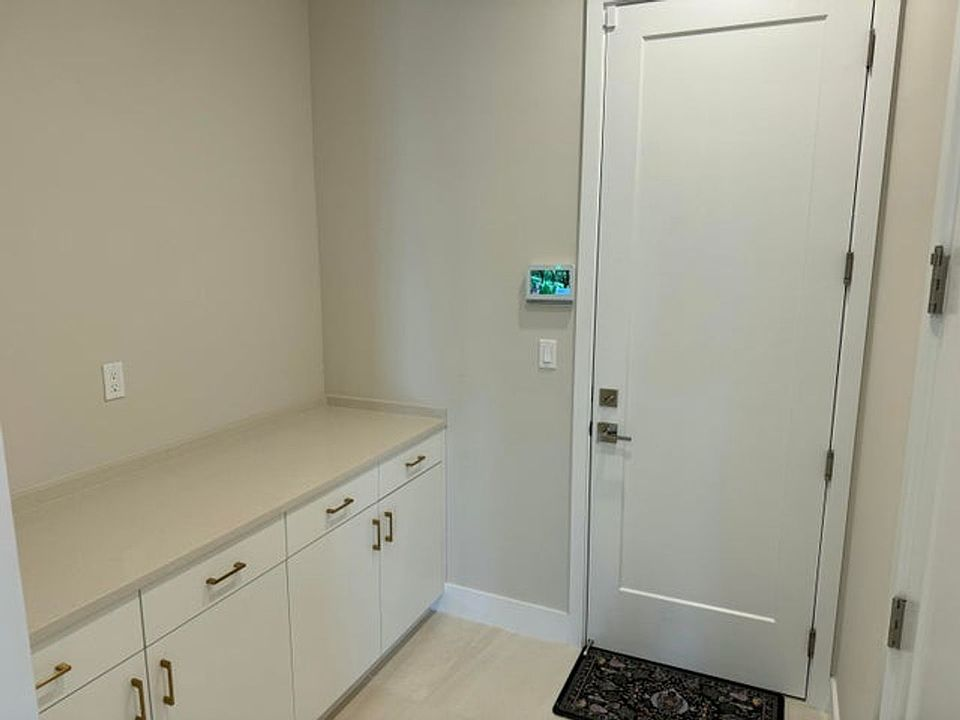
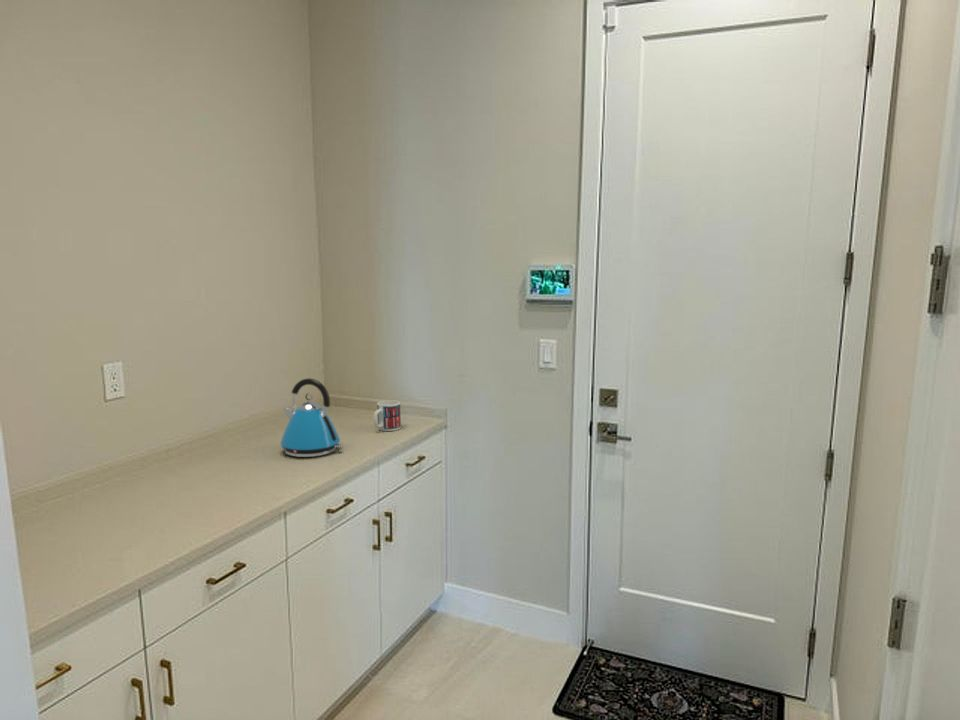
+ kettle (311, 414)
+ mug (387, 416)
